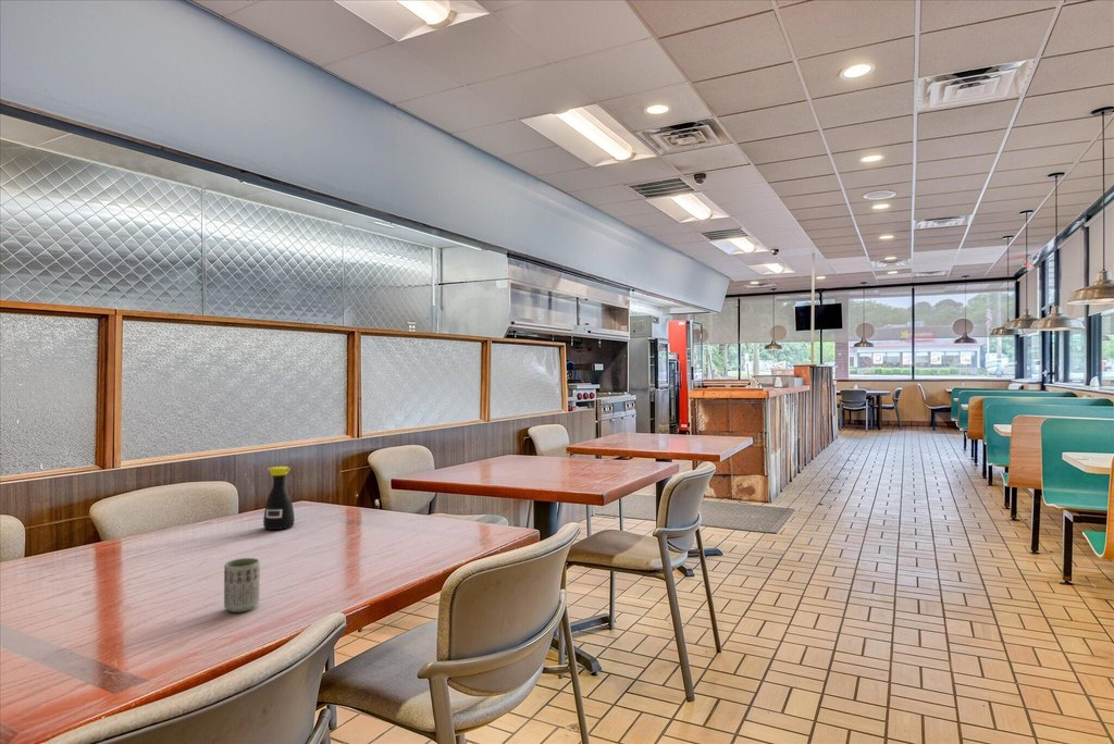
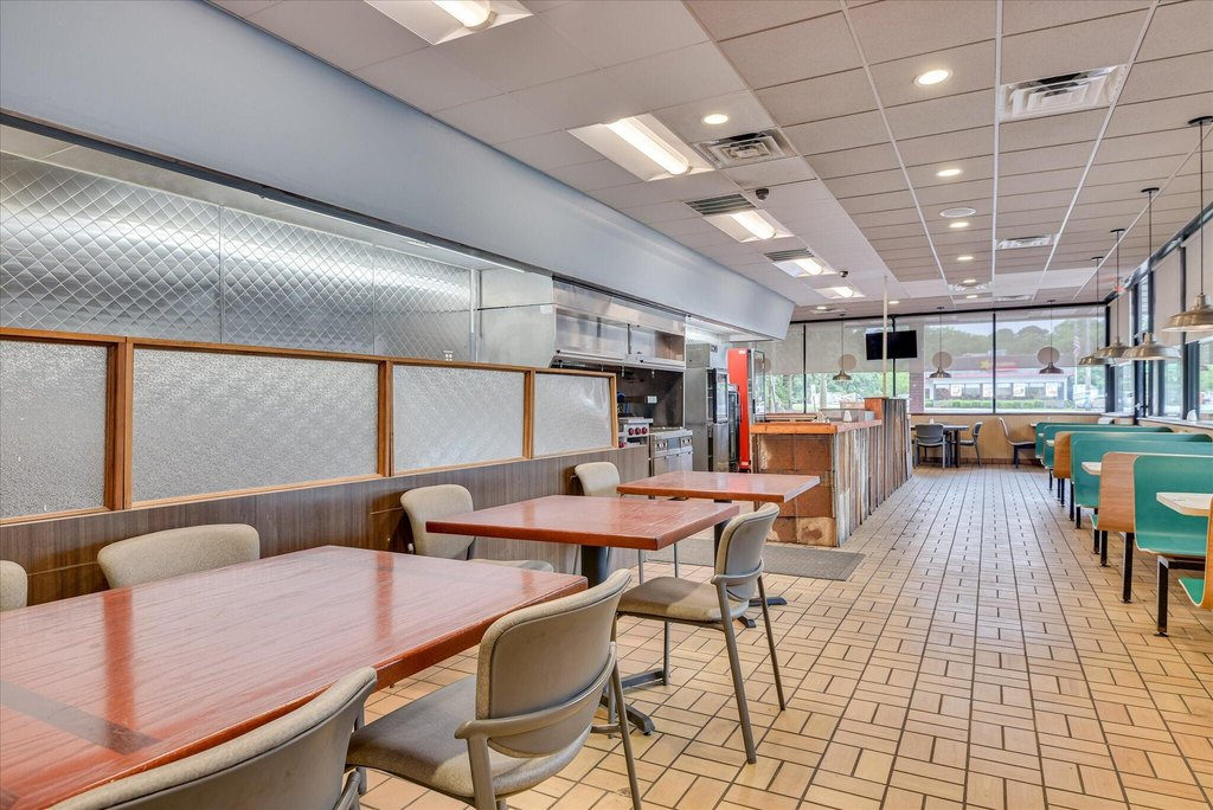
- cup (242, 584)
- bottle (278, 497)
